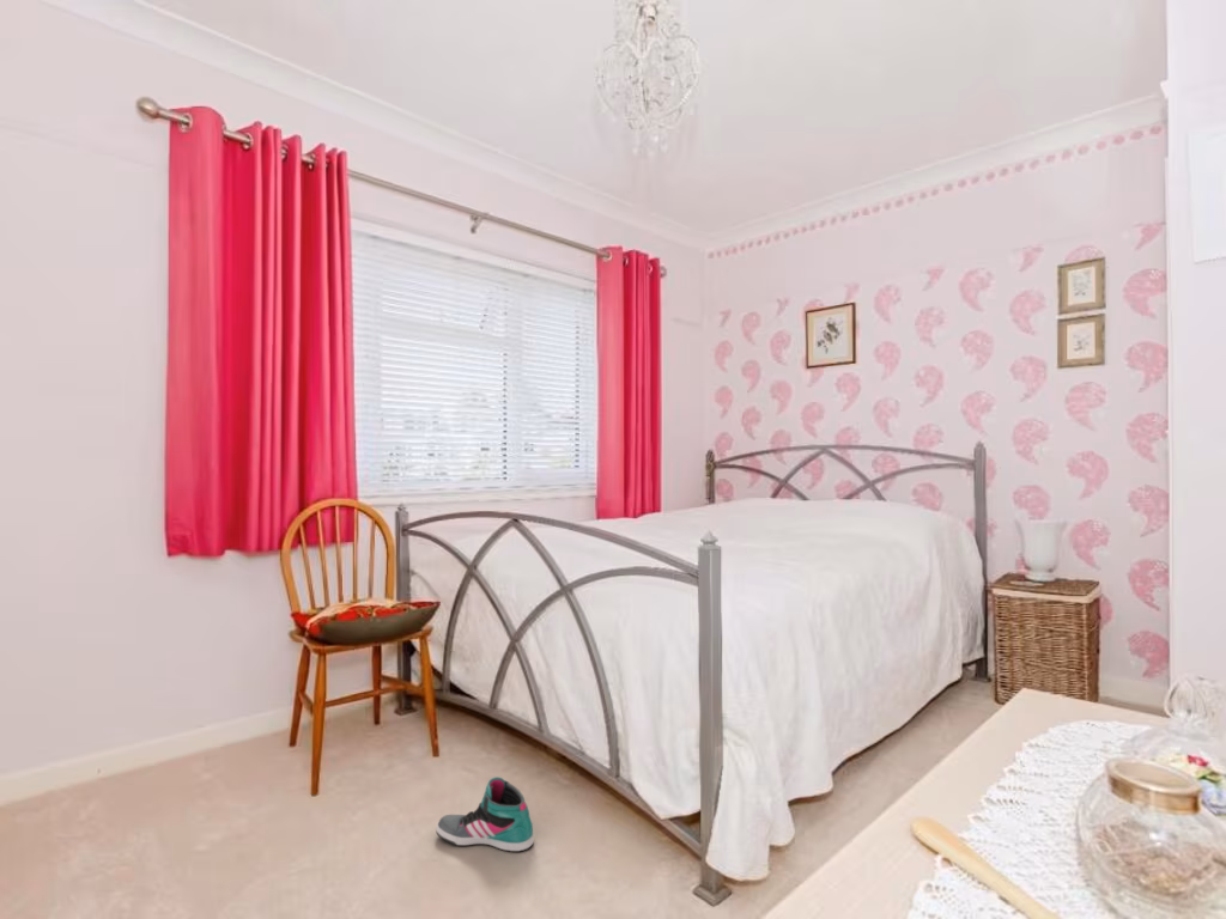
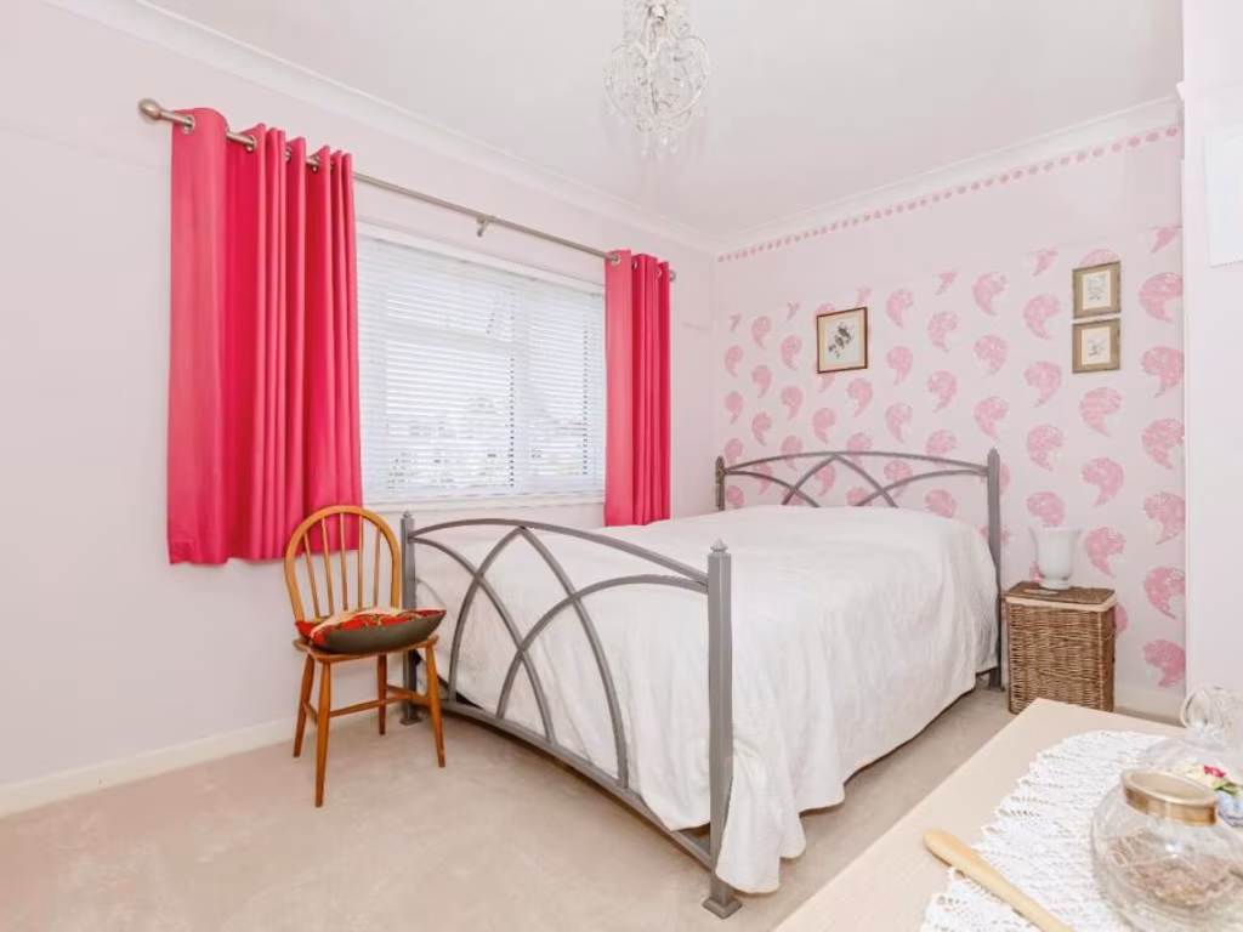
- sneaker (484, 809)
